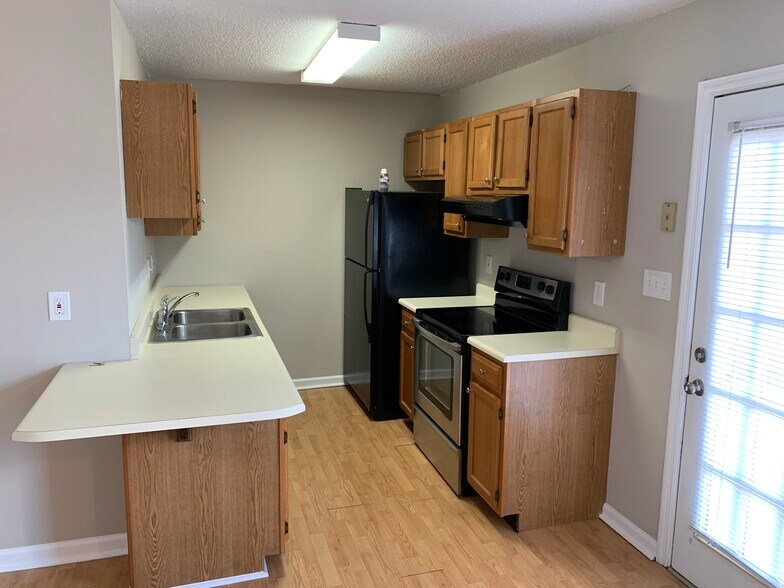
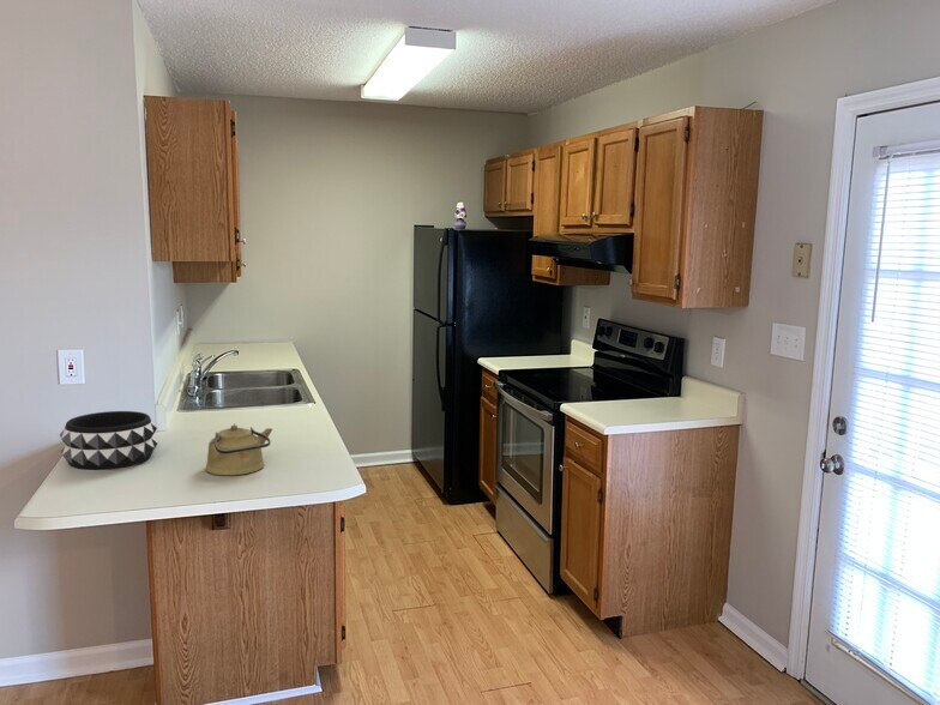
+ decorative bowl (109, 439)
+ kettle (241, 444)
